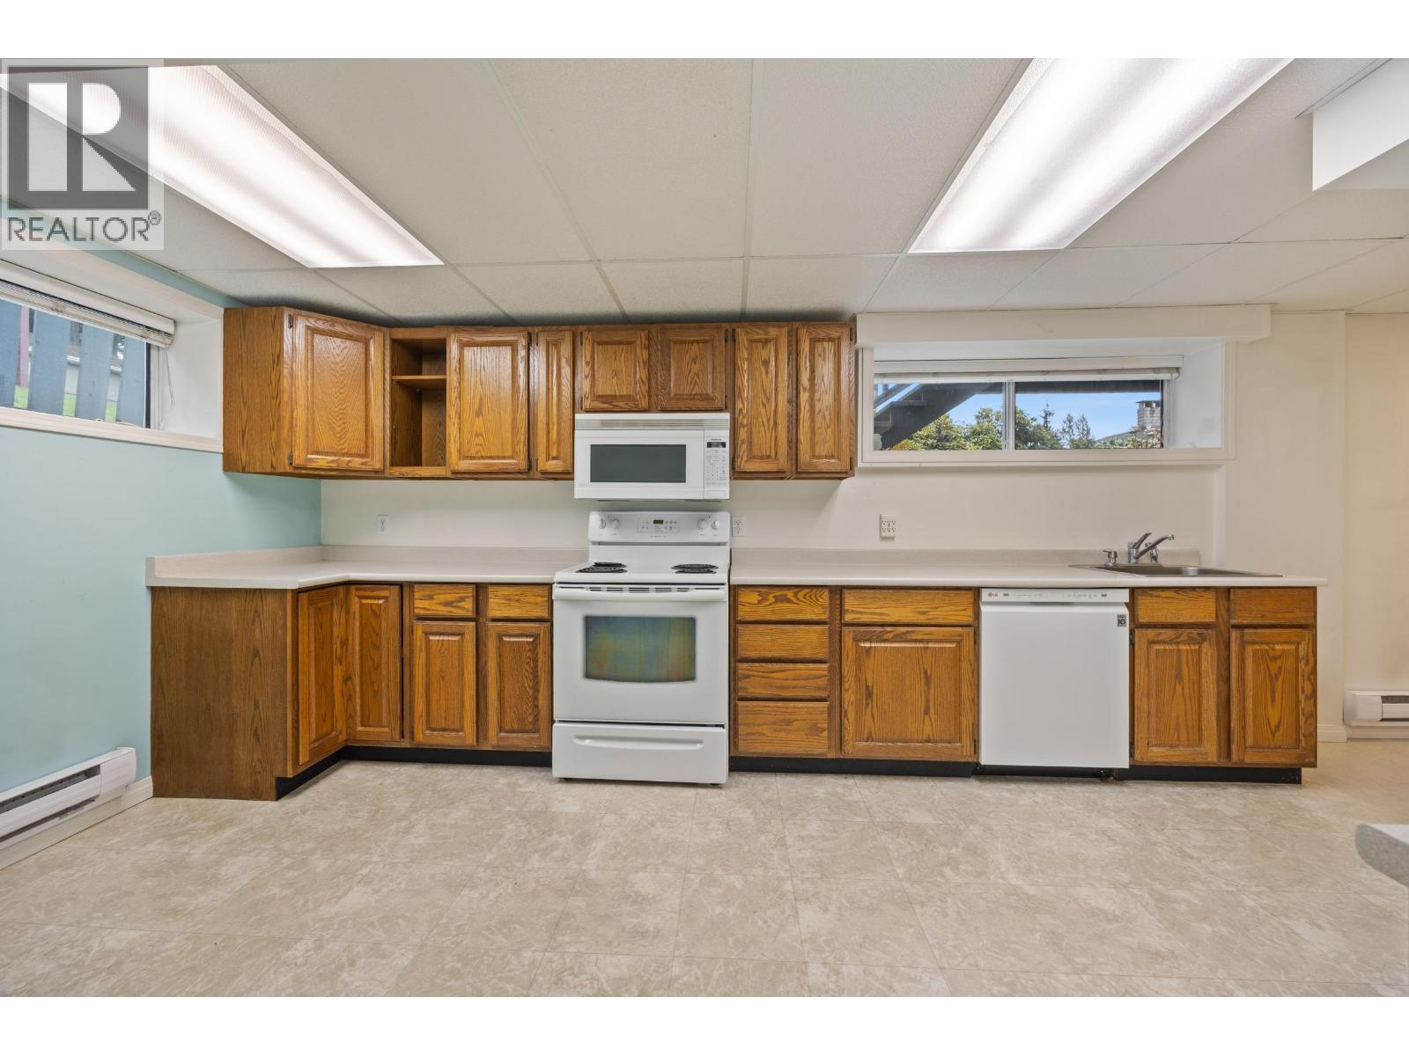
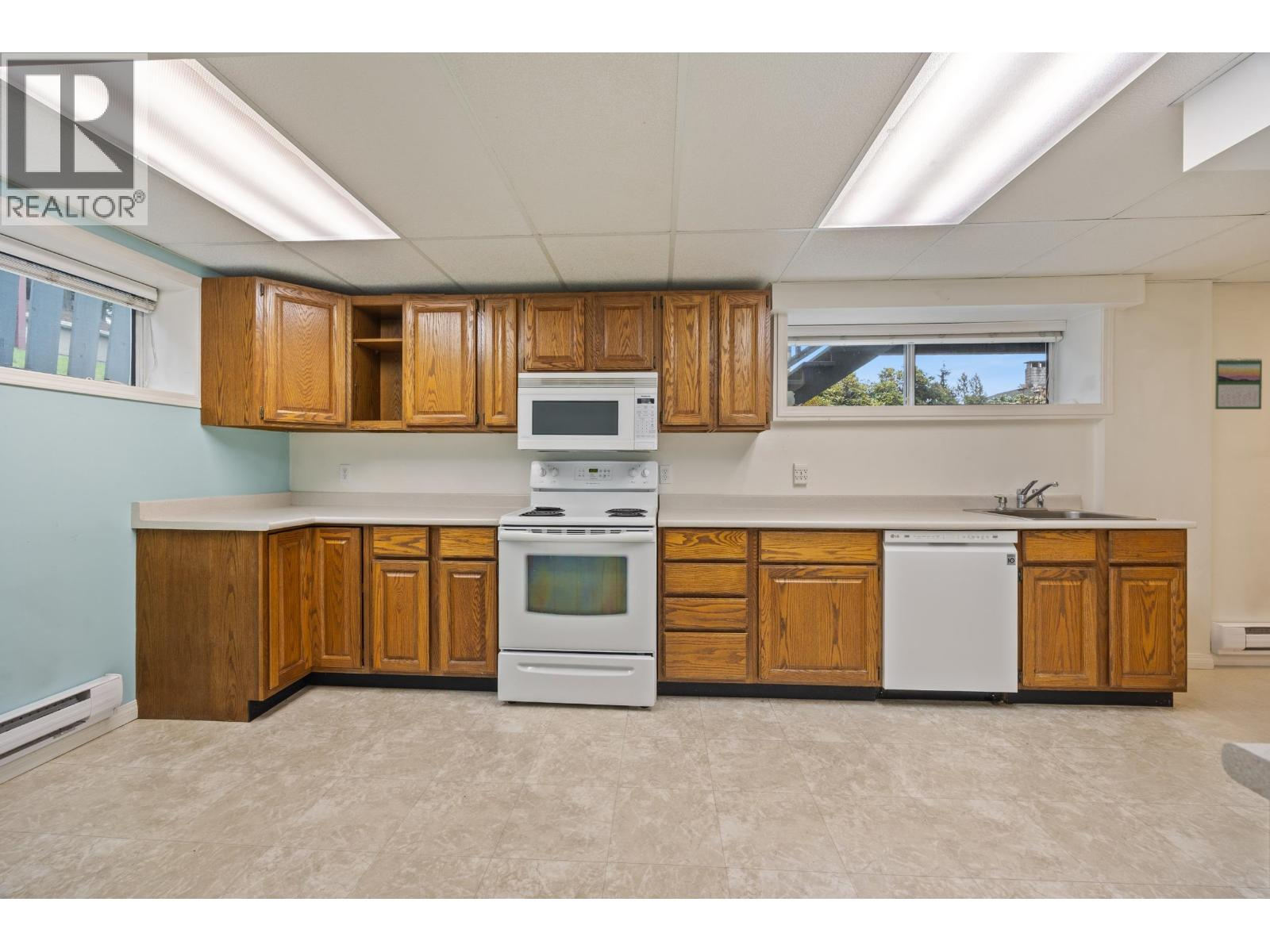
+ calendar (1238, 383)
